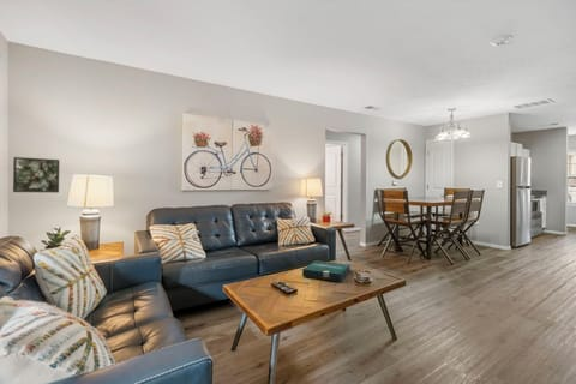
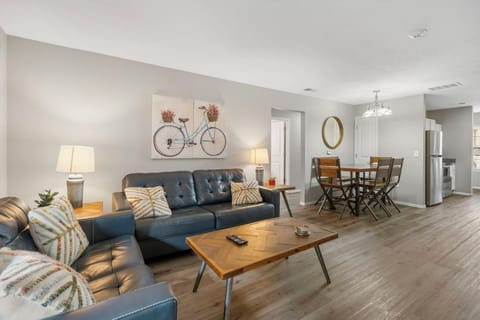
- pizza box (326, 270)
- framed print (36, 175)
